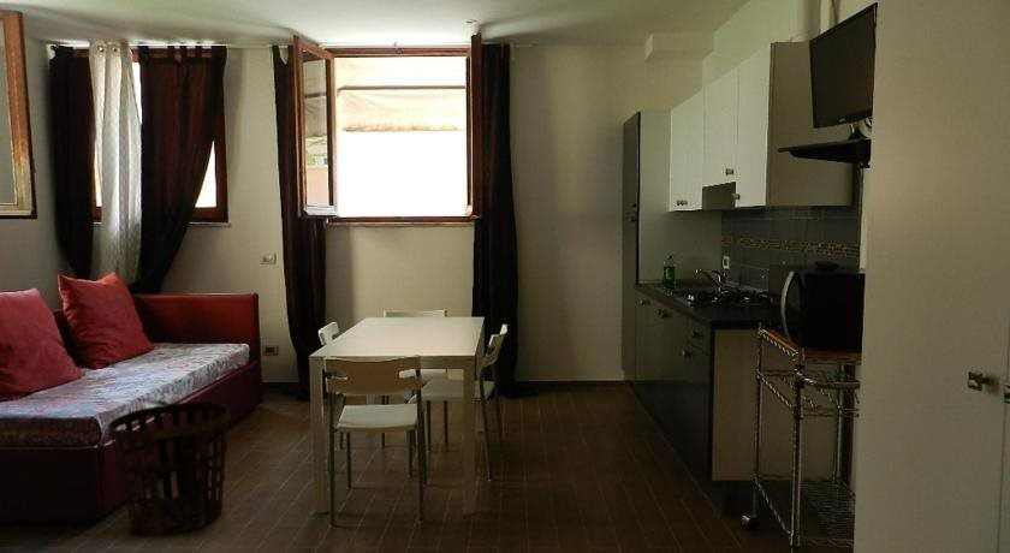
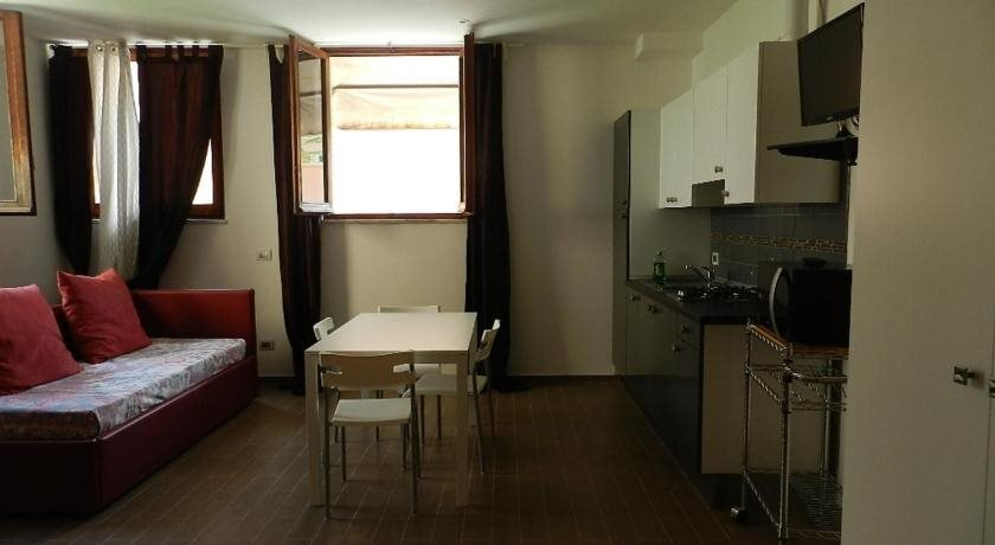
- basket (173, 465)
